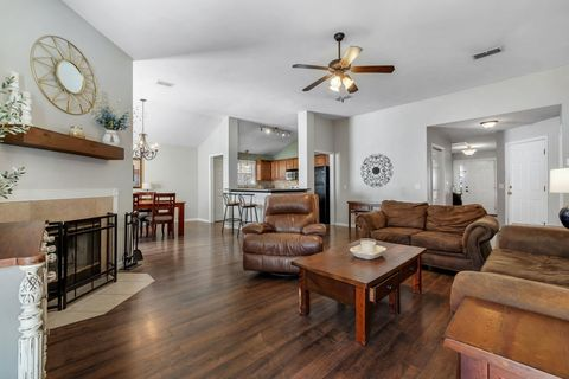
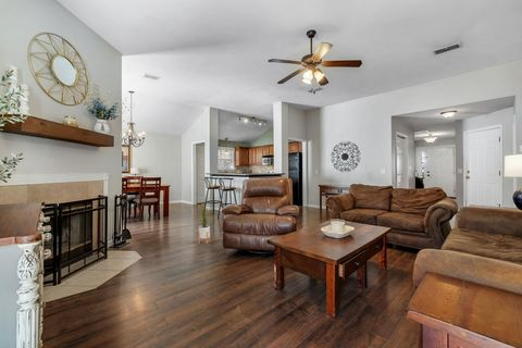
+ house plant (204, 221)
